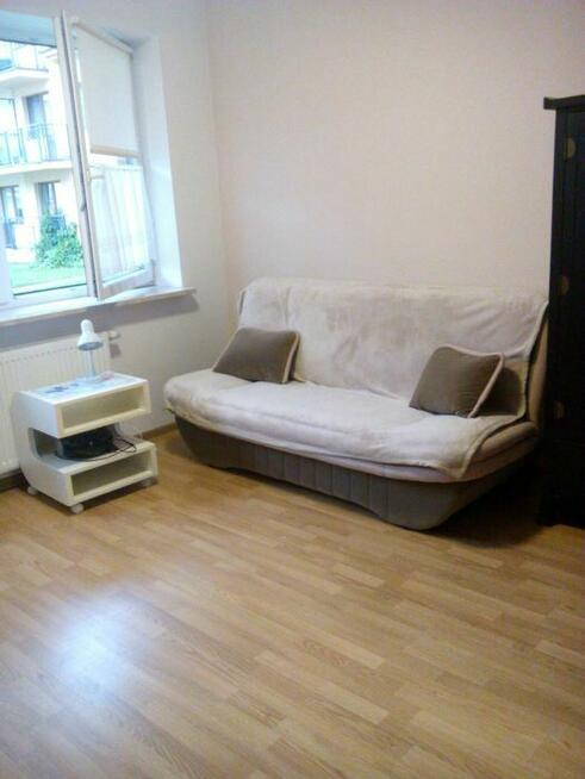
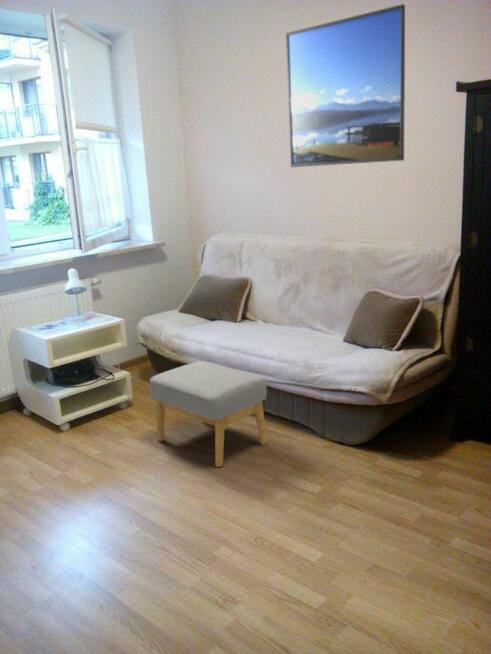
+ footstool (208, 408)
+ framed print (342, 93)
